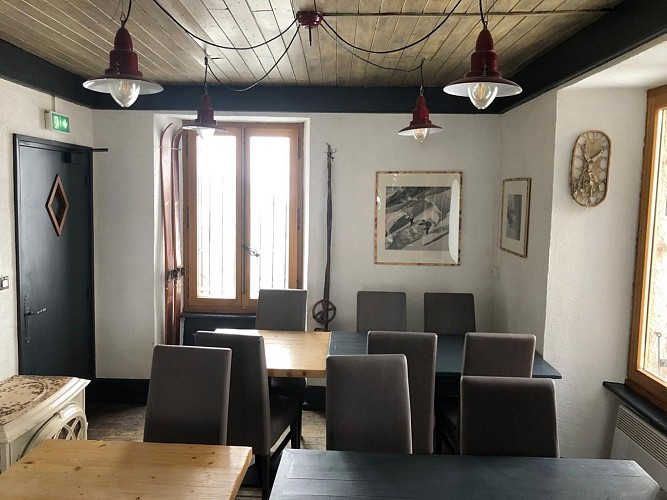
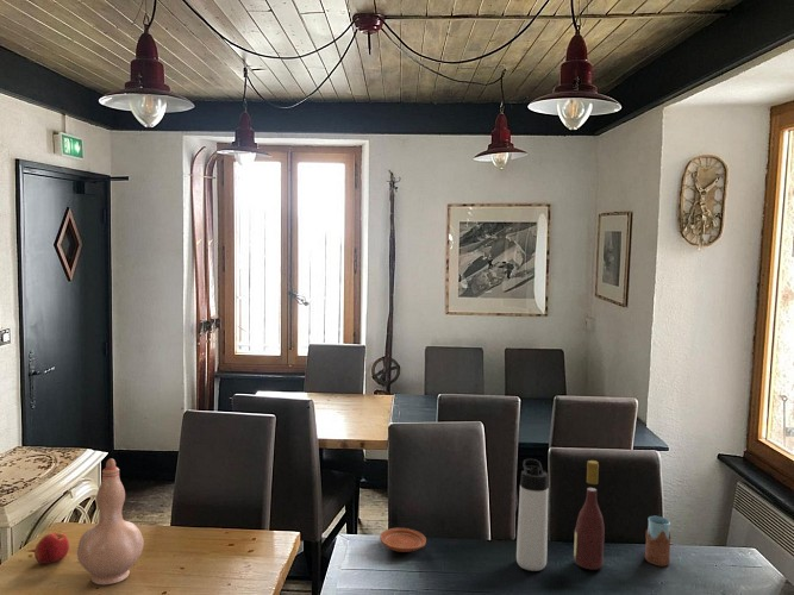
+ plate (402, 541)
+ wine bottle (590, 514)
+ apple (51, 546)
+ thermos bottle (531, 513)
+ drinking glass (656, 538)
+ vase (111, 518)
